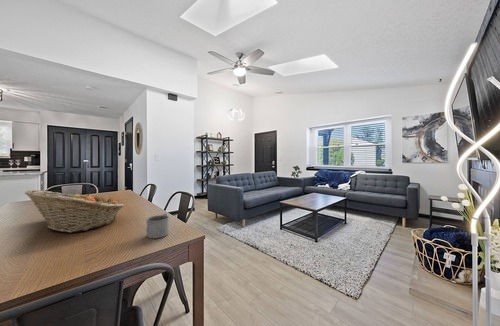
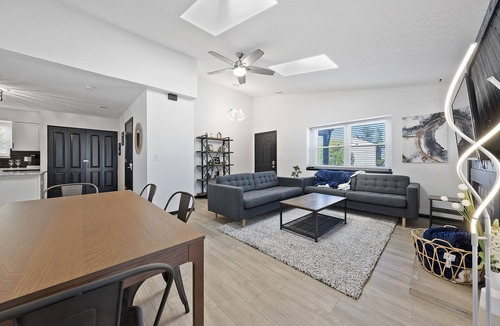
- mug (158, 225)
- fruit basket (78, 205)
